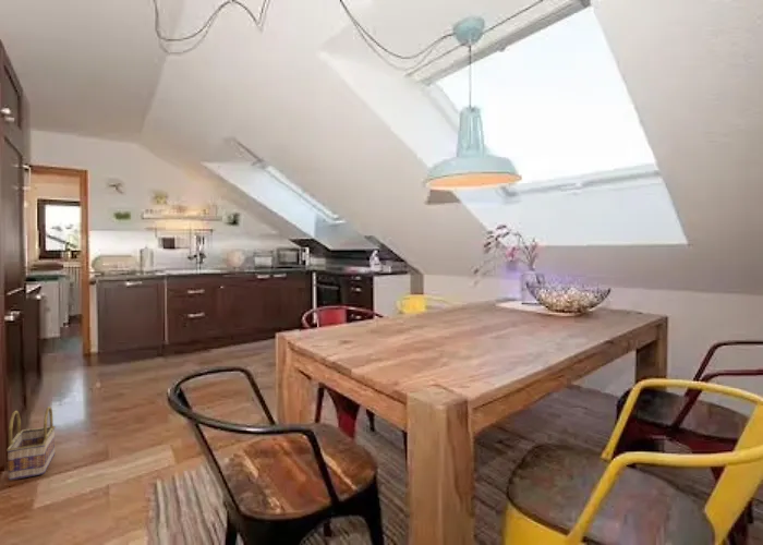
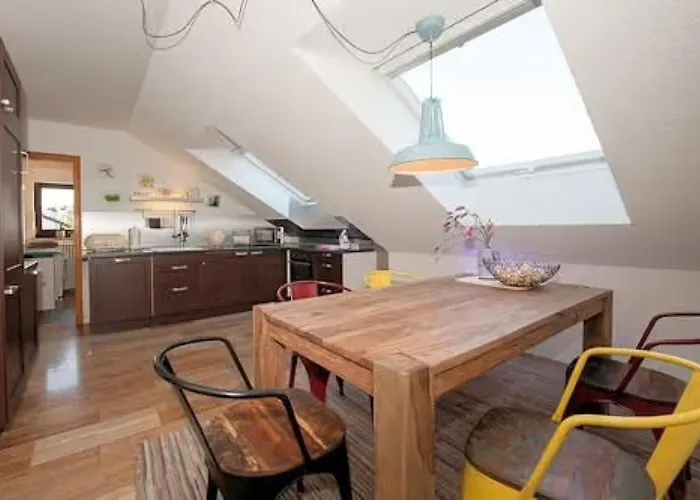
- basket (32, 437)
